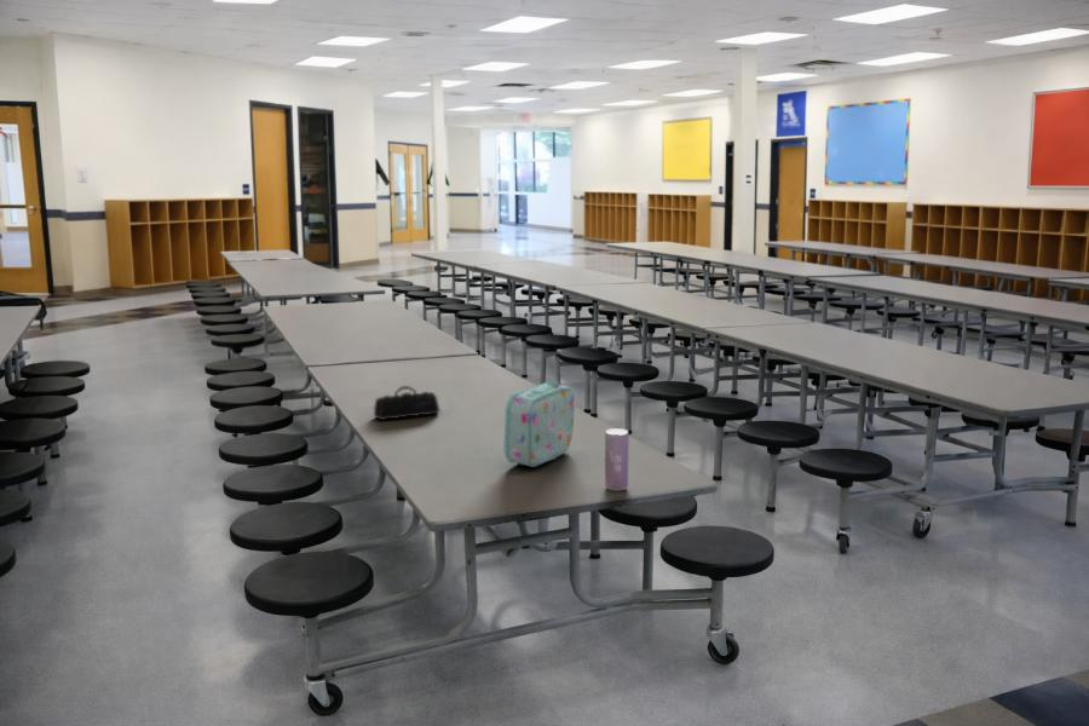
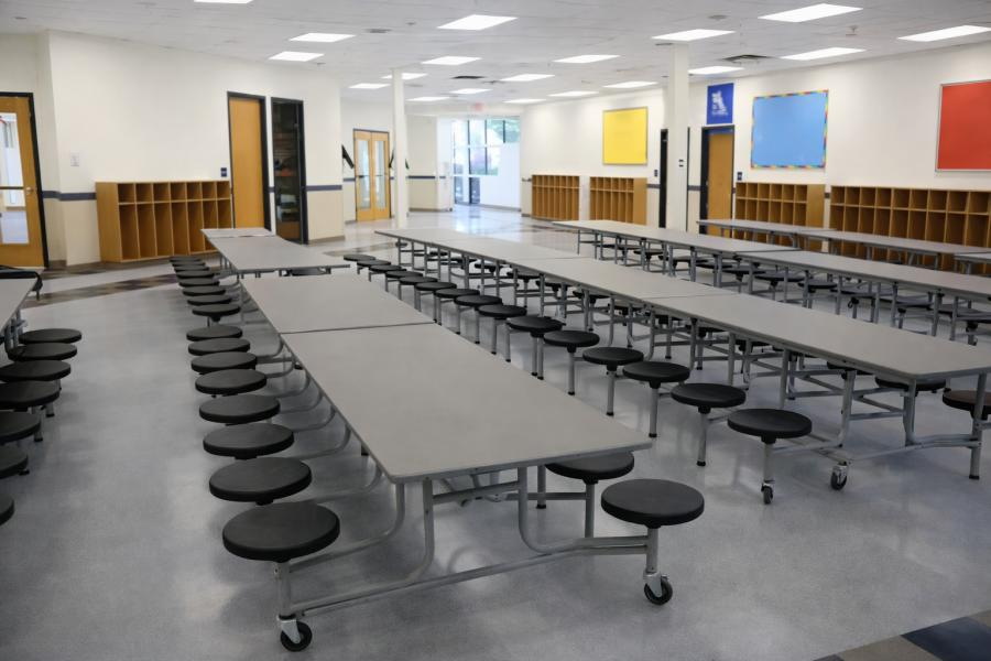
- lunch box (540, 421)
- beverage can (616, 459)
- pencil case (407, 401)
